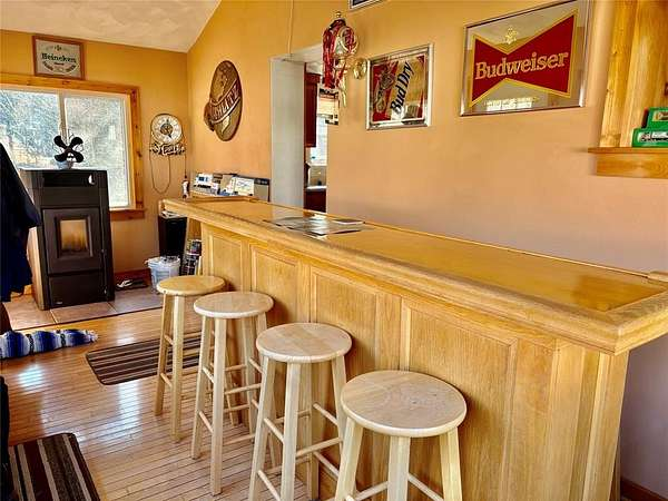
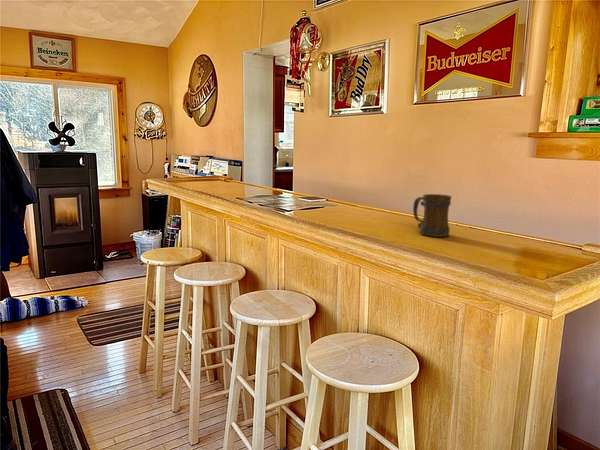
+ beer mug (429, 213)
